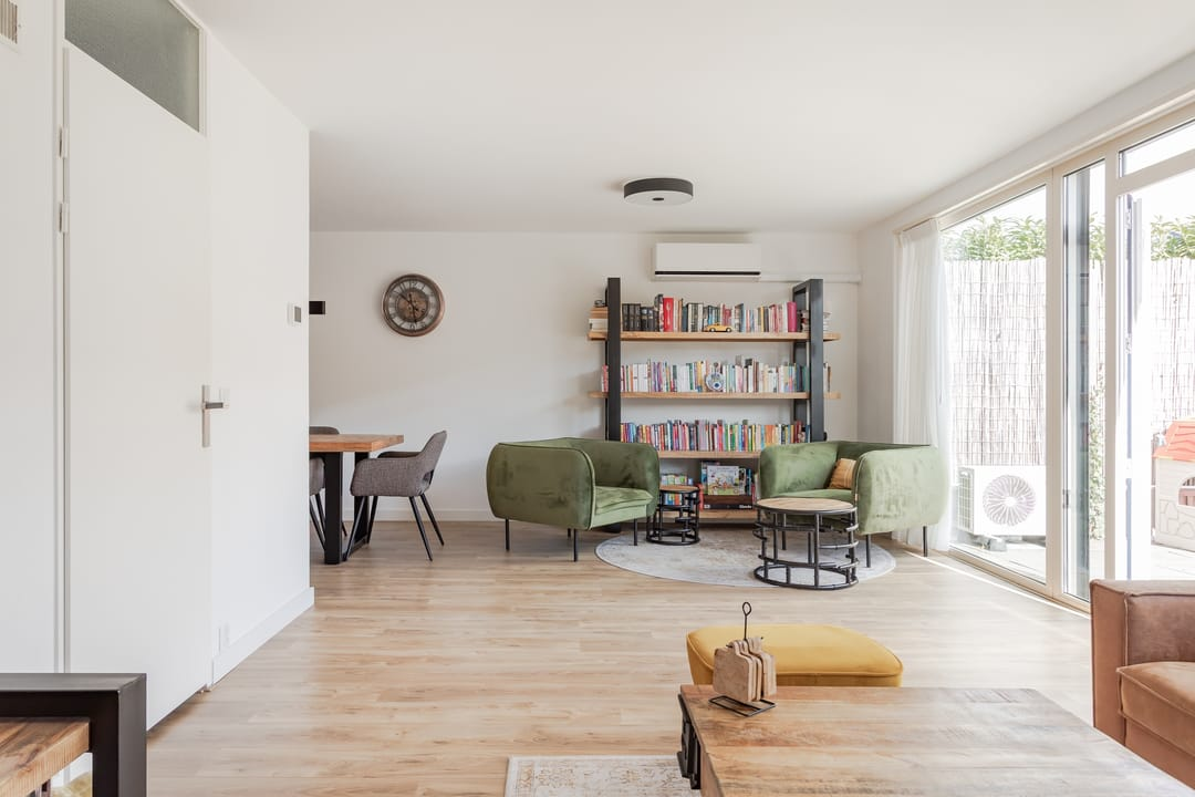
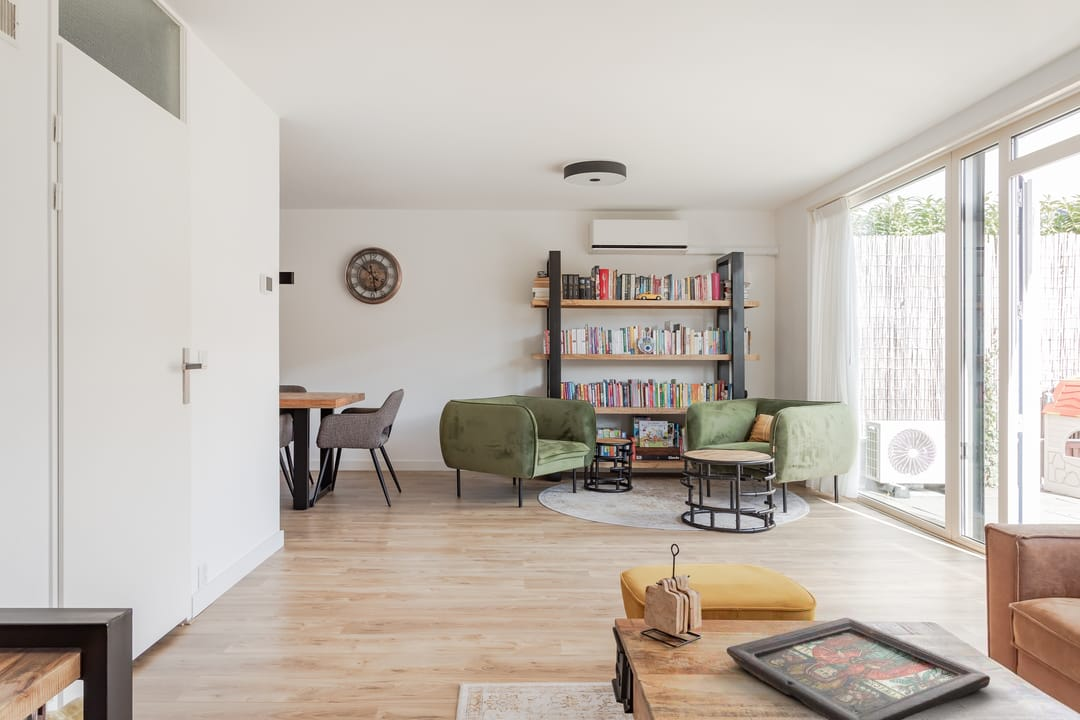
+ decorative tray (852, 666)
